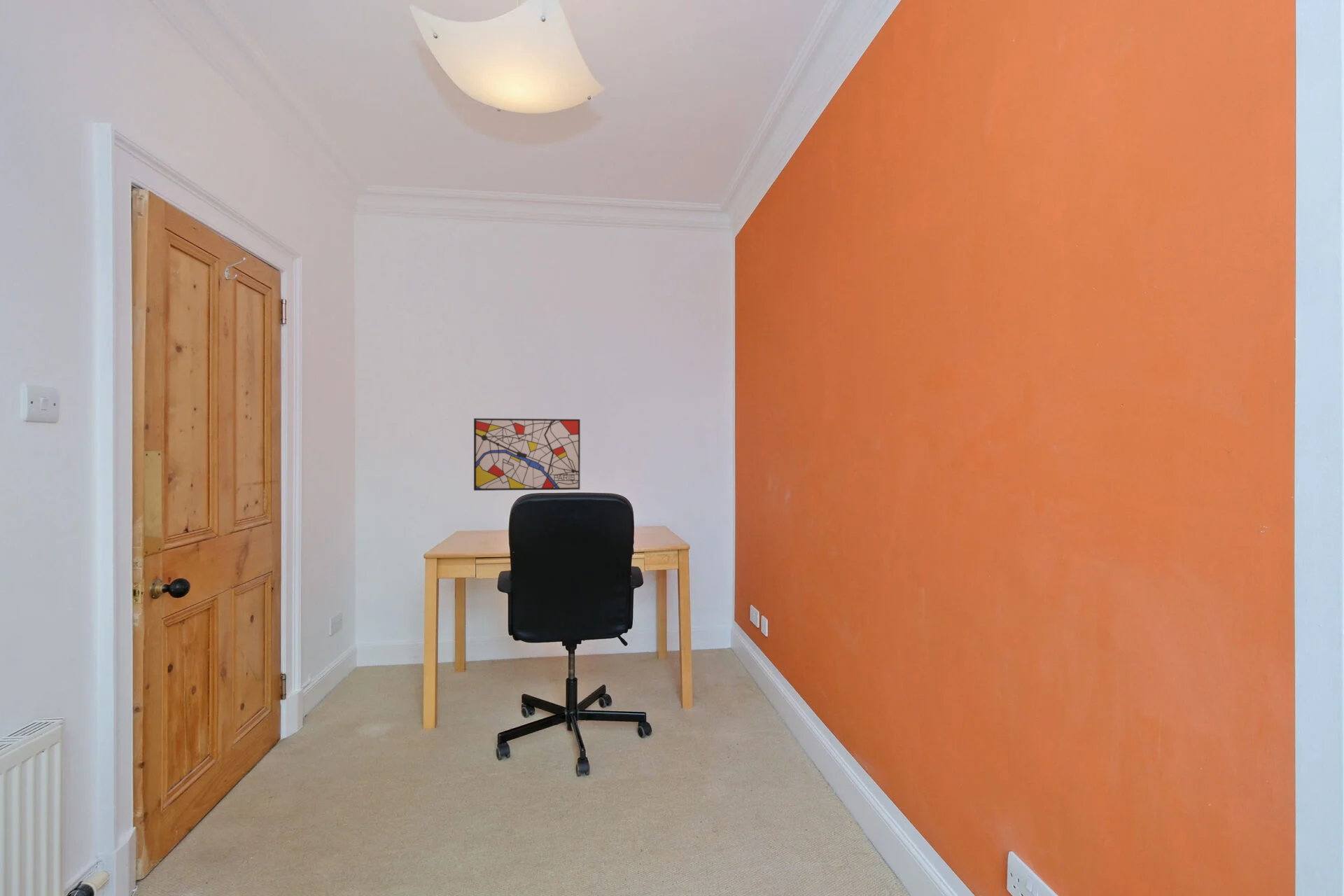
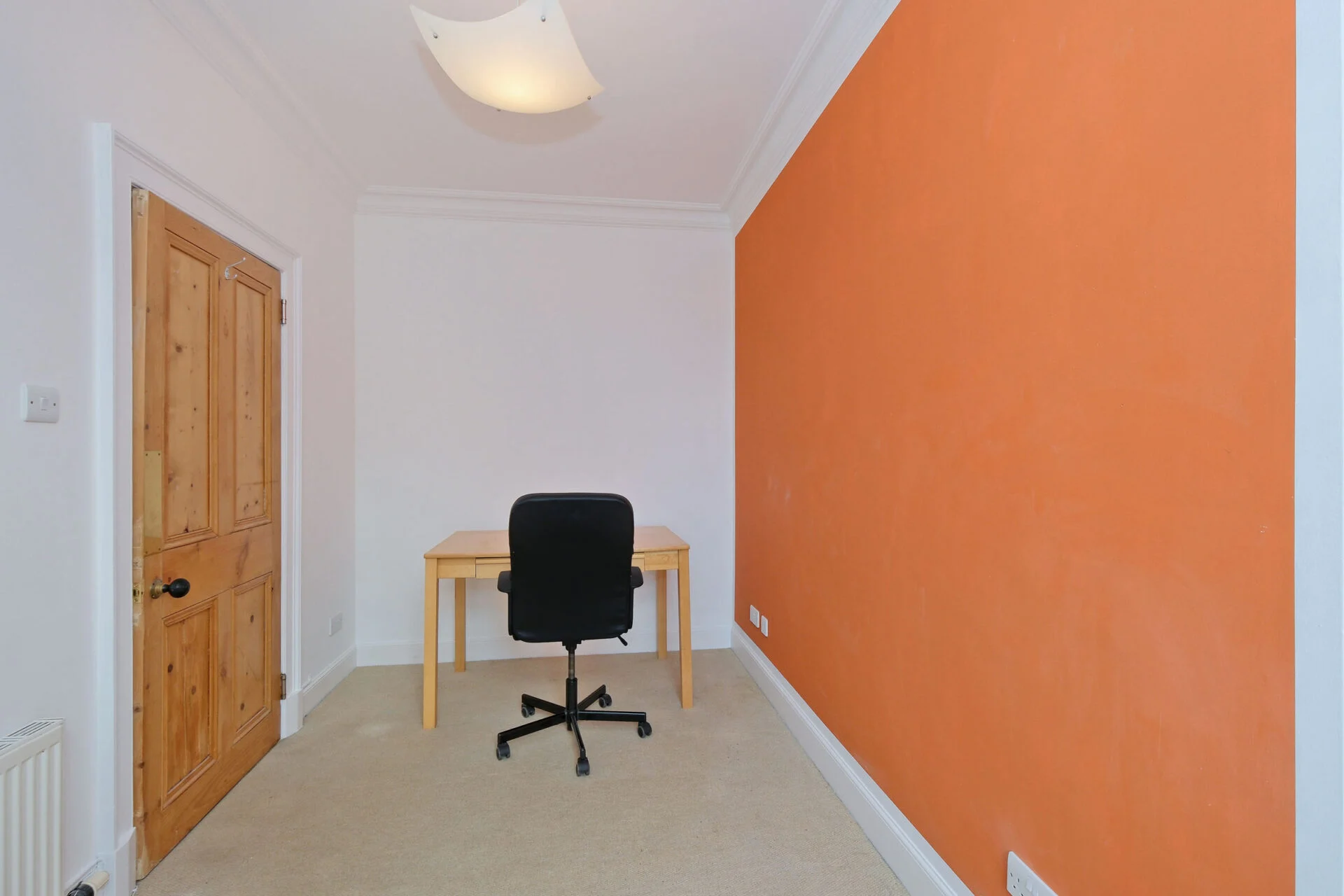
- wall art (527, 454)
